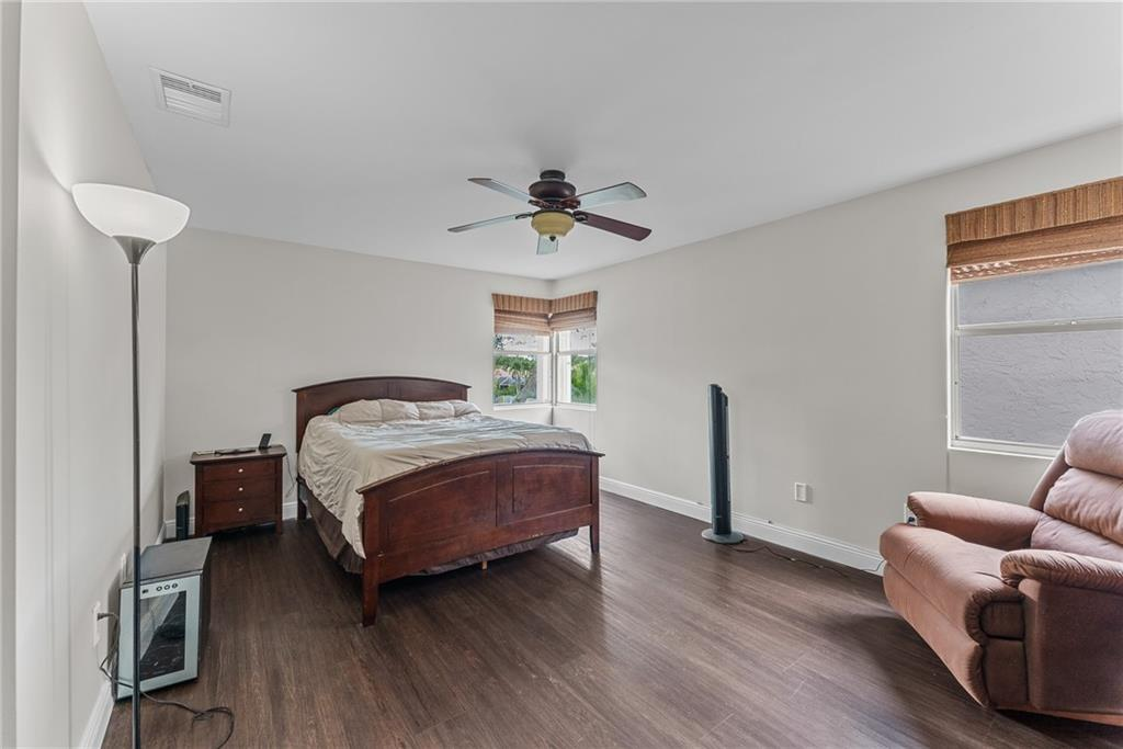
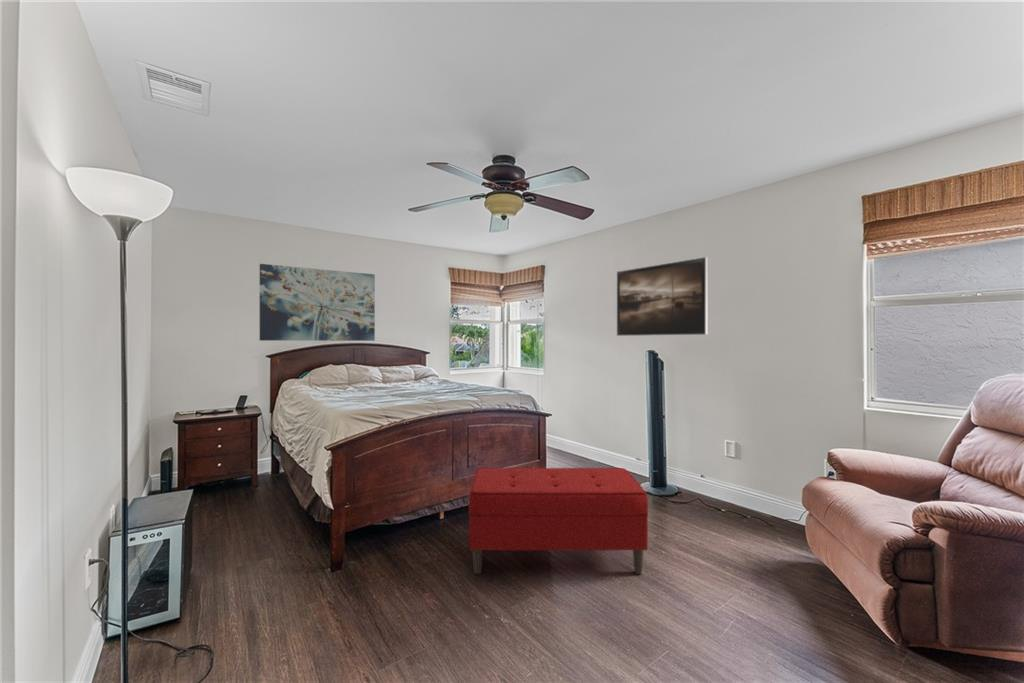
+ bench (554, 517)
+ wall art (321, 305)
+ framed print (657, 300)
